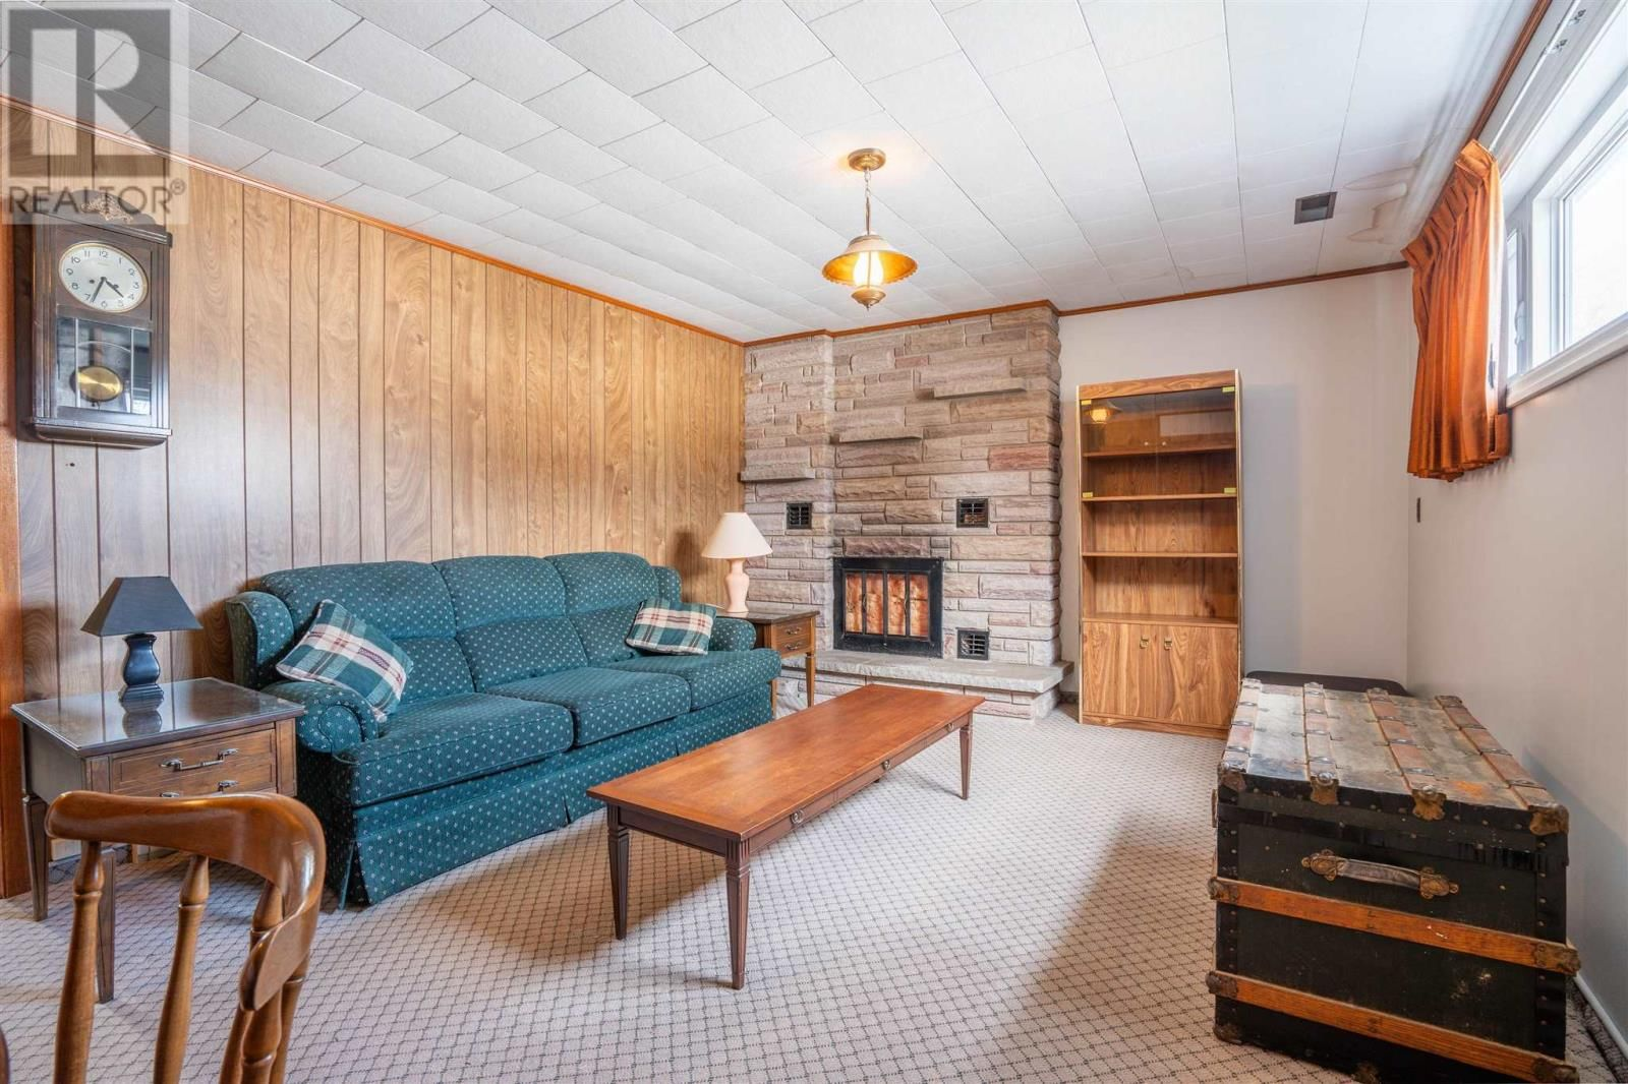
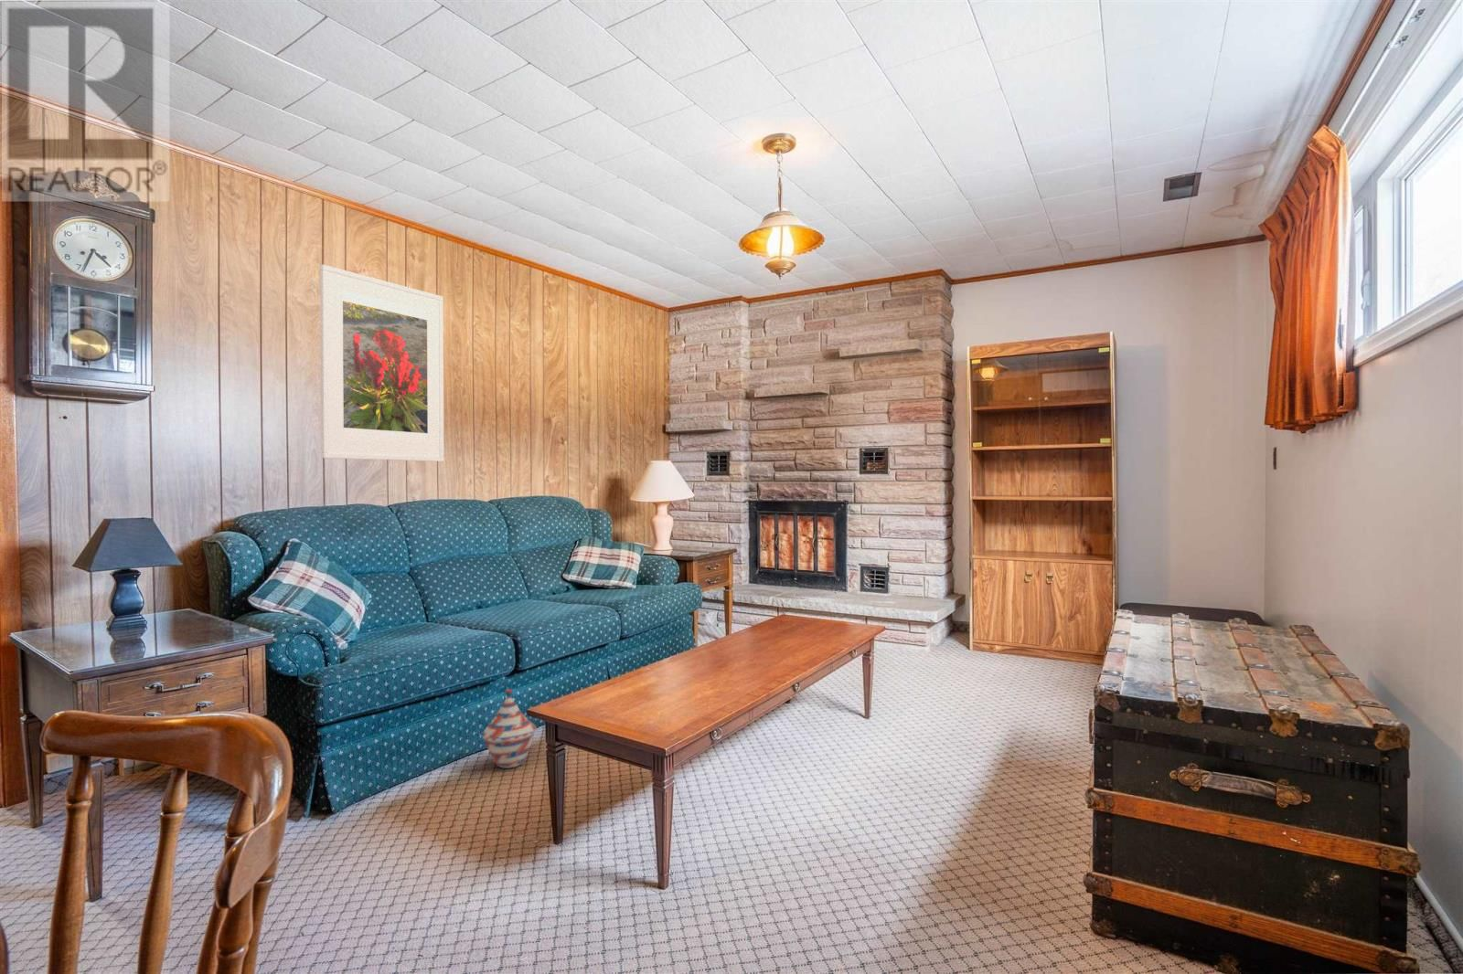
+ woven basket (509, 726)
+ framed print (387, 371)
